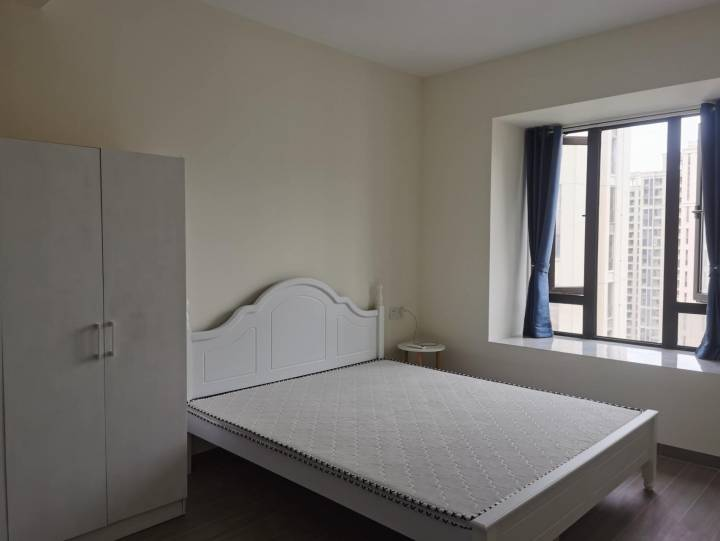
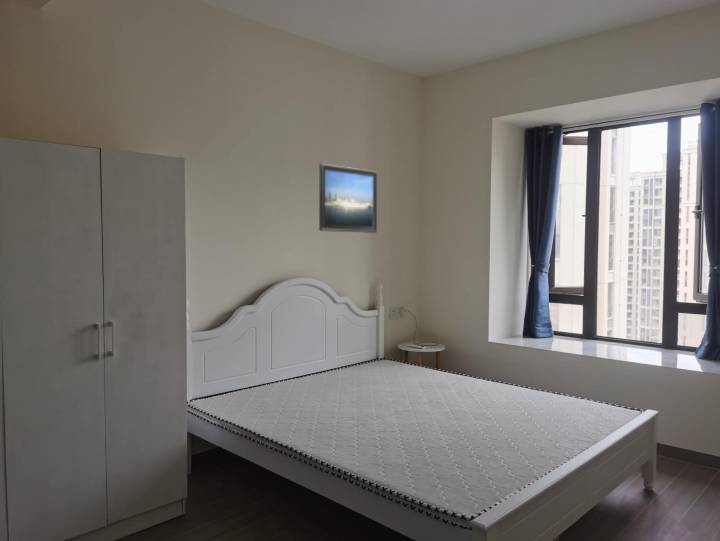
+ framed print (349, 199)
